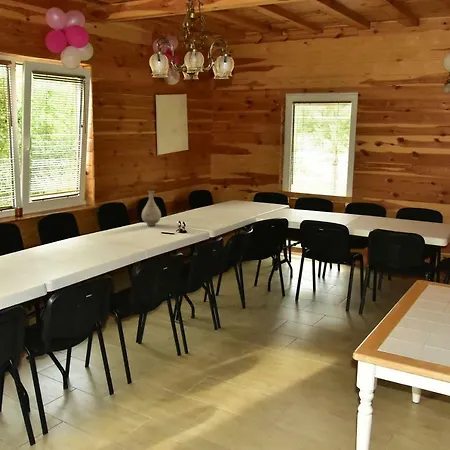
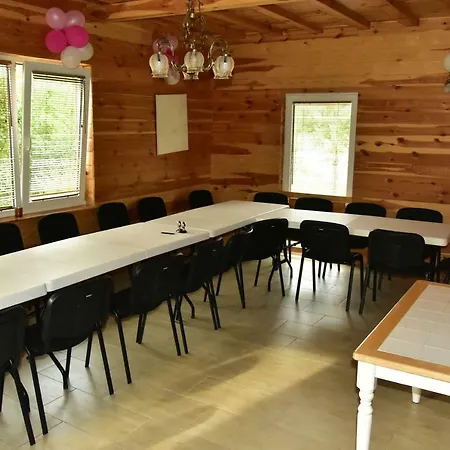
- vase (151, 208)
